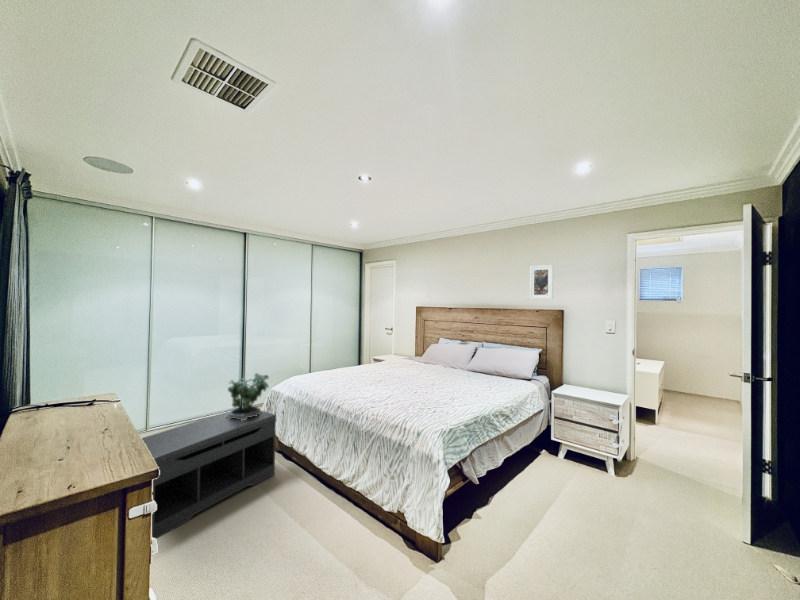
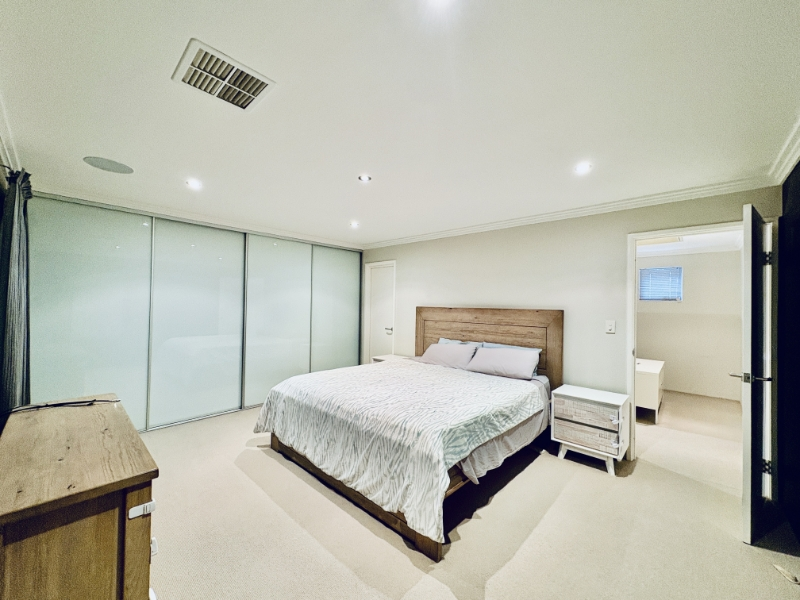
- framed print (541, 282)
- bench (208, 460)
- potted plant (248, 393)
